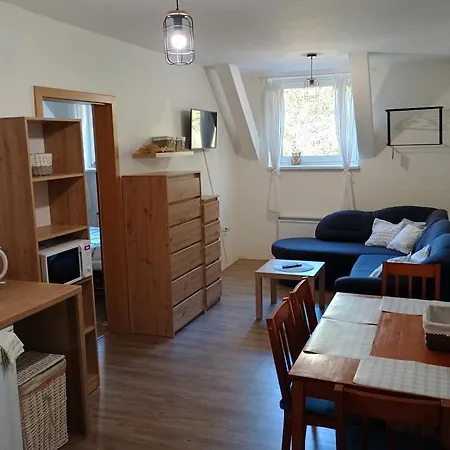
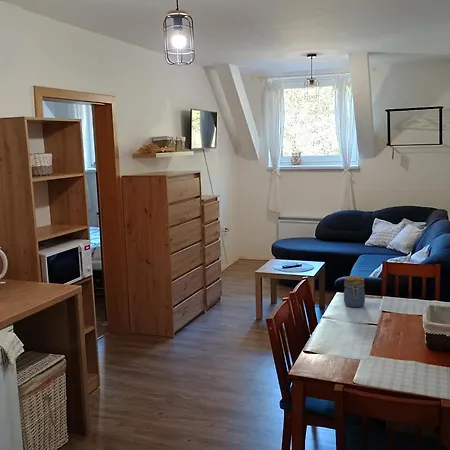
+ jar (354, 291)
